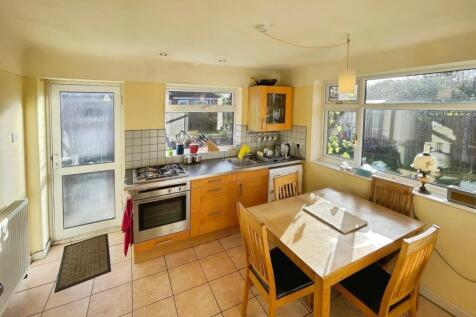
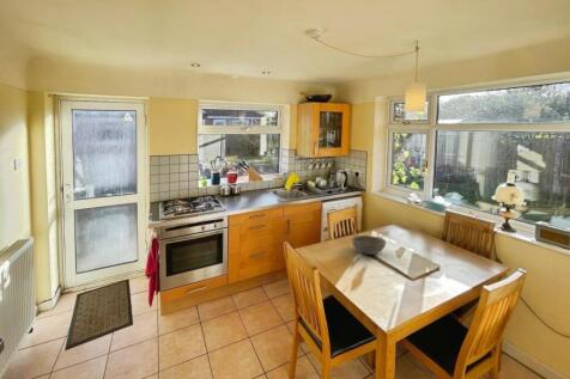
+ bowl (368, 245)
